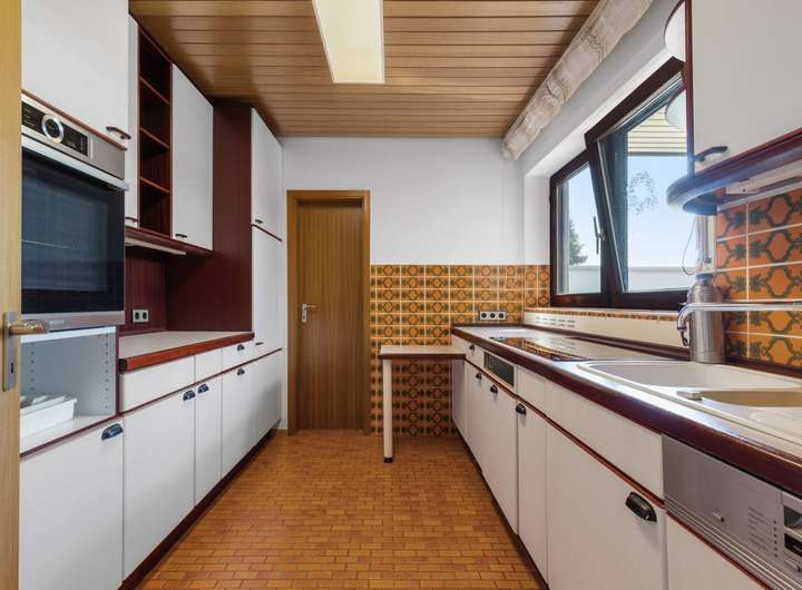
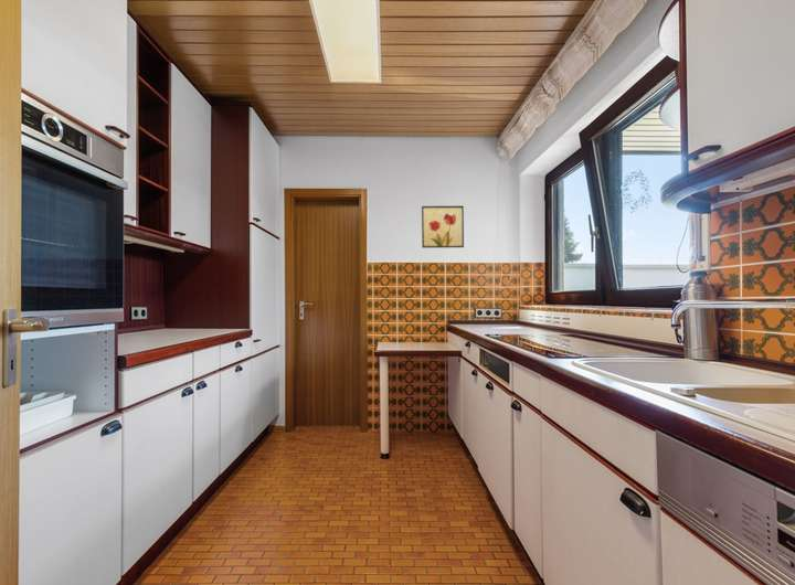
+ wall art (442, 226)
